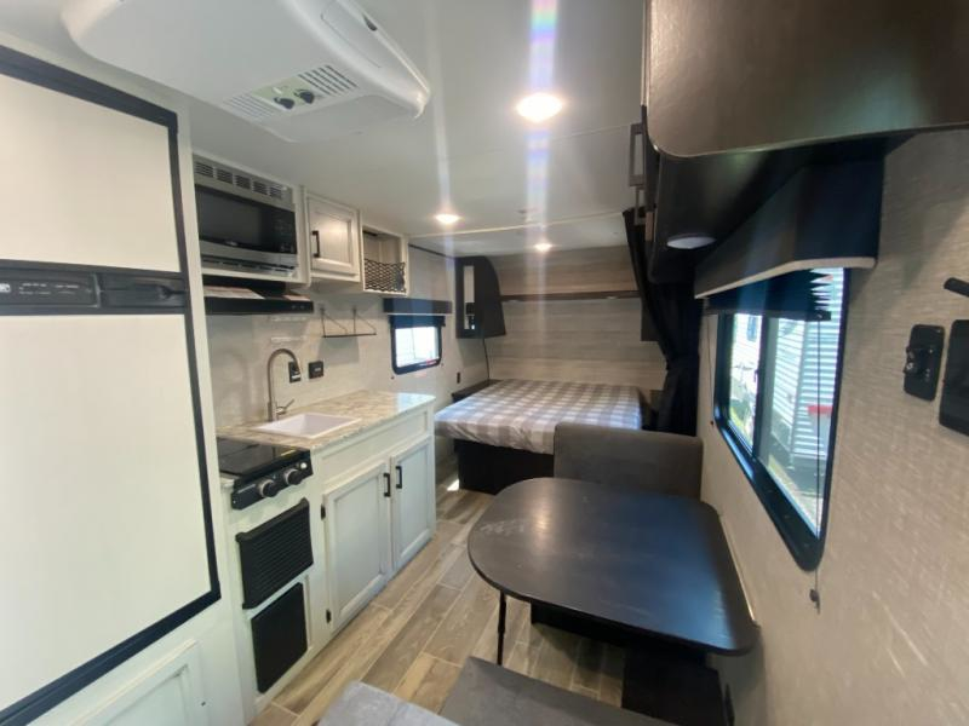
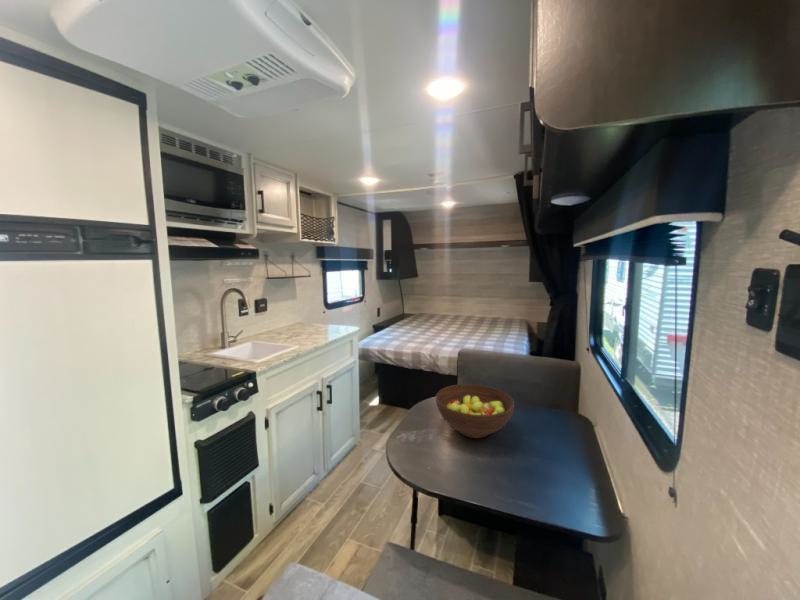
+ fruit bowl (473, 414)
